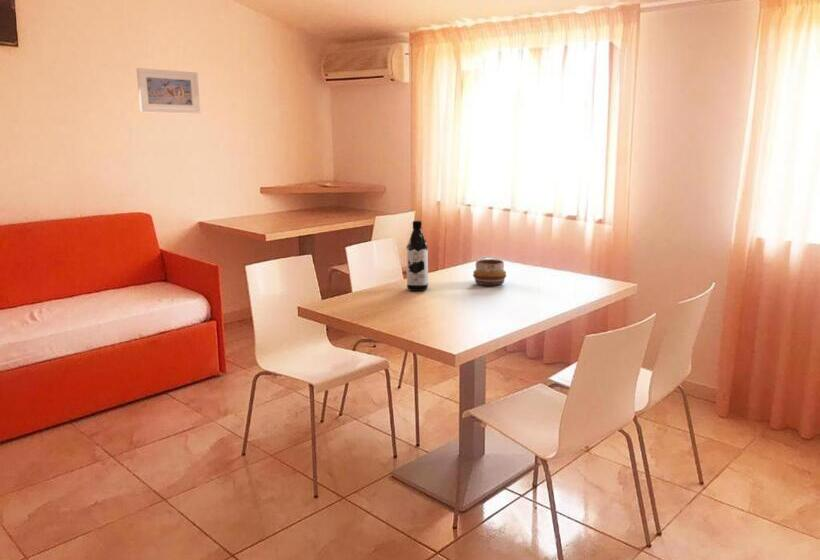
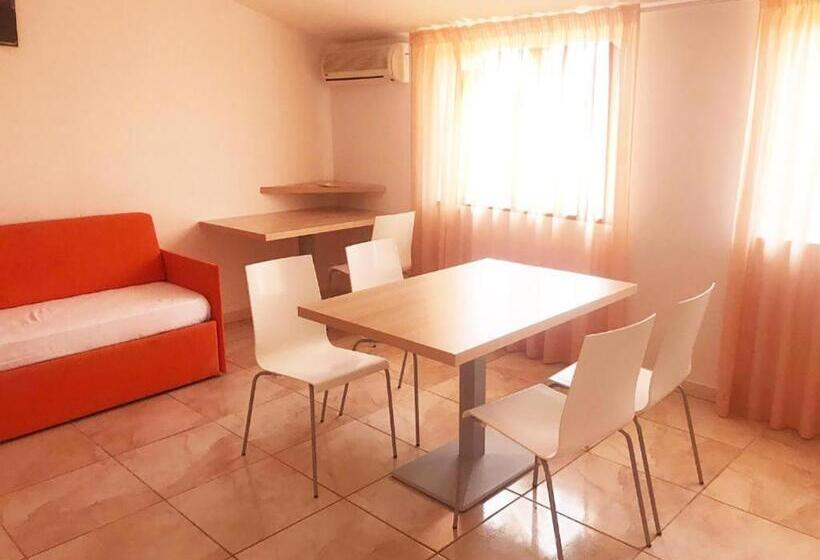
- decorative bowl (489, 272)
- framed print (169, 91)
- water bottle (417, 255)
